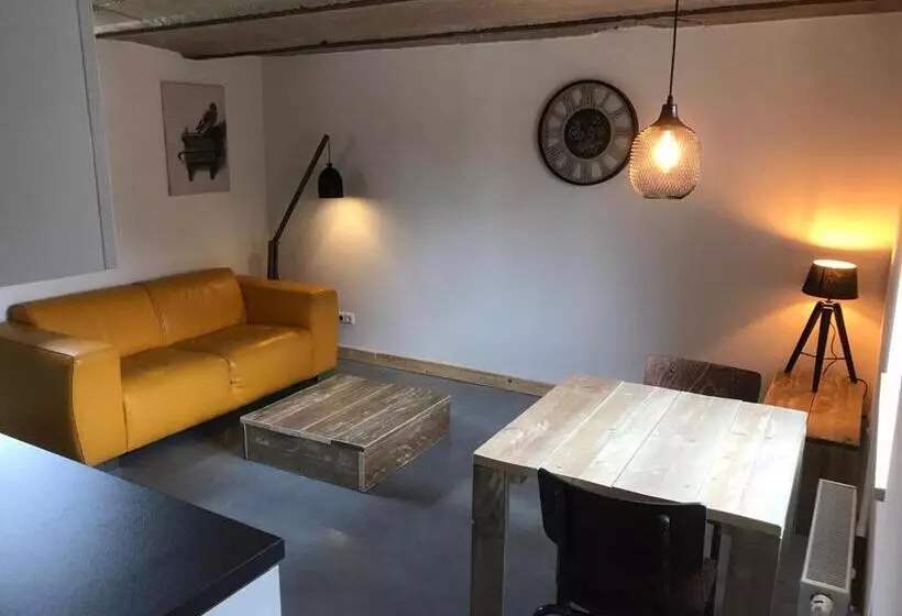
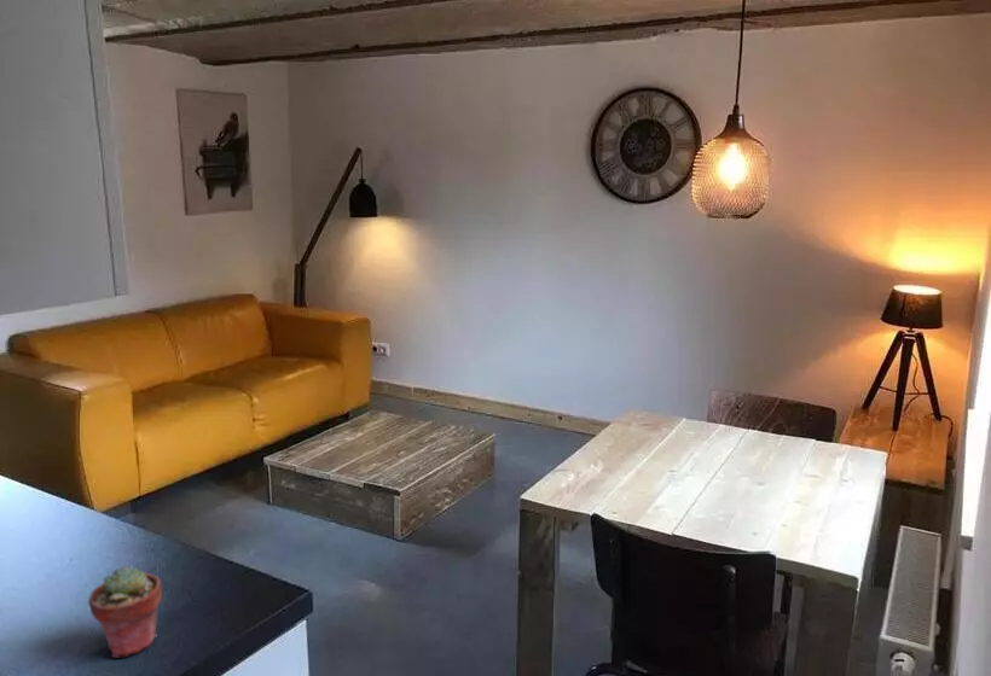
+ potted succulent (127, 605)
